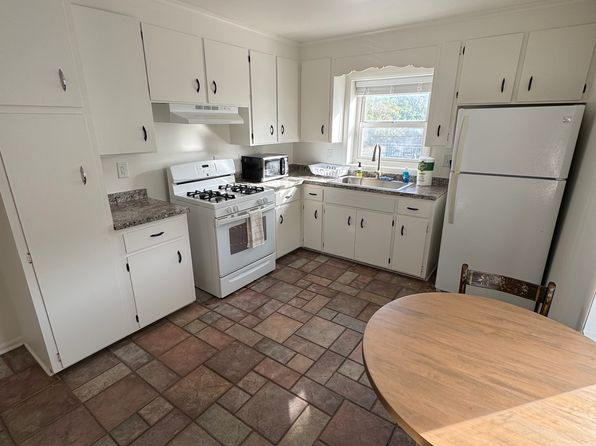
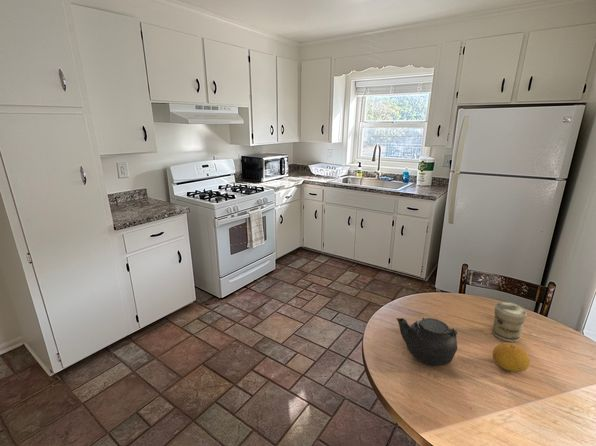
+ fruit (510, 356)
+ teapot (425, 339)
+ jar (508, 321)
